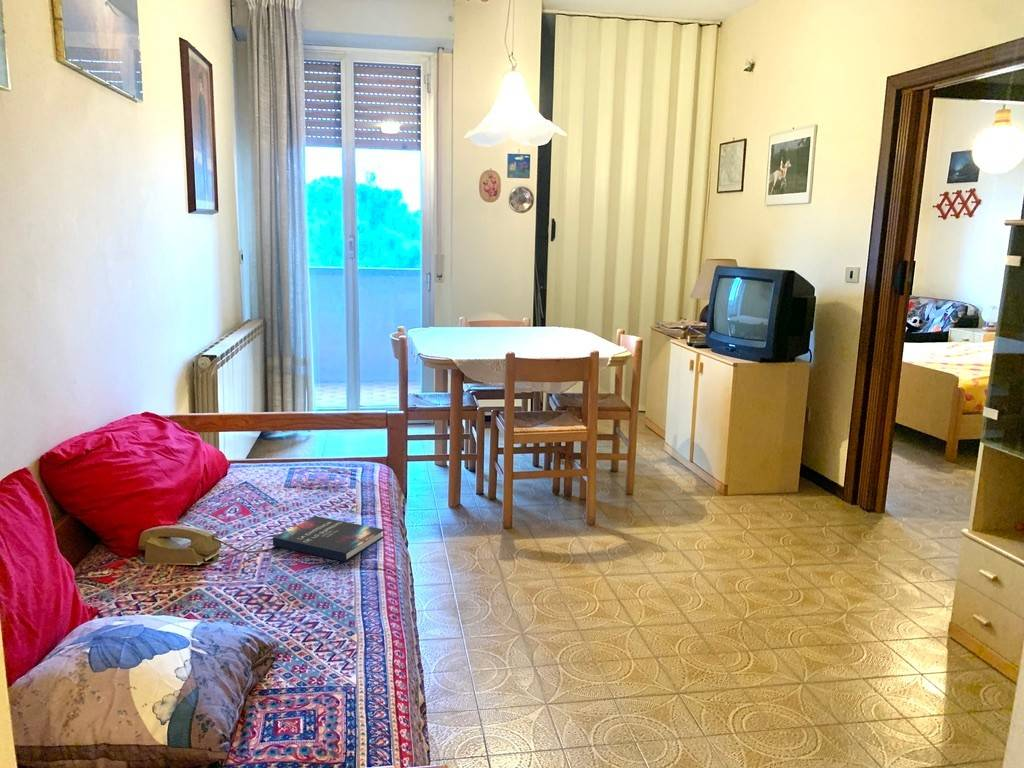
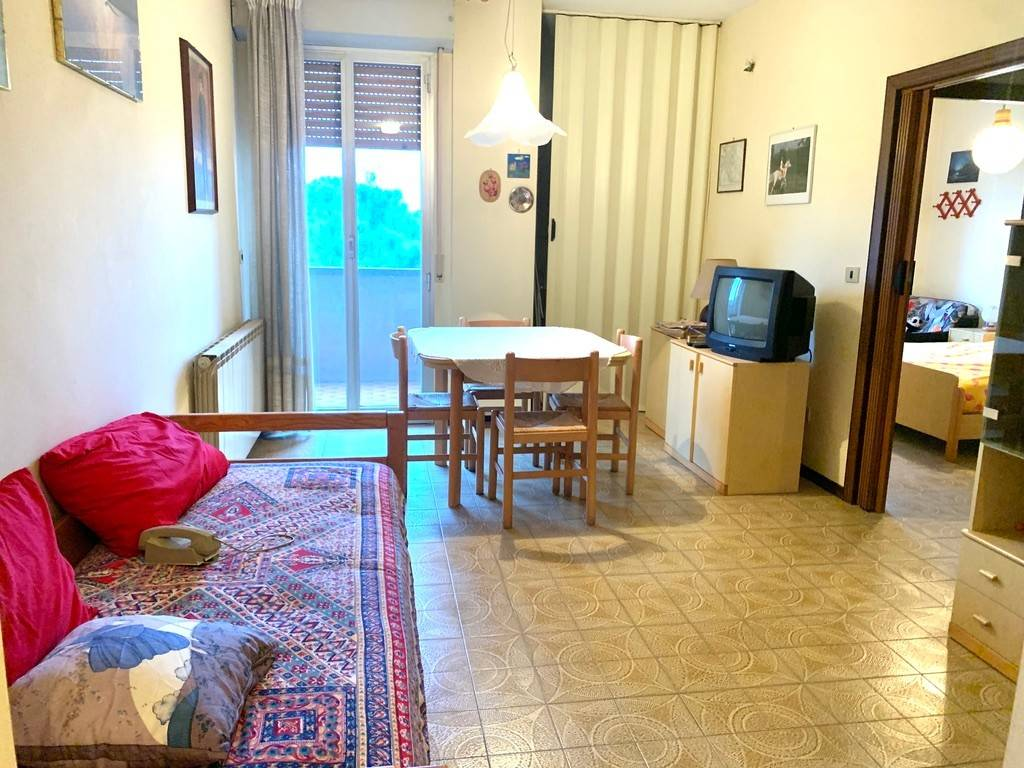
- hardback book (329, 537)
